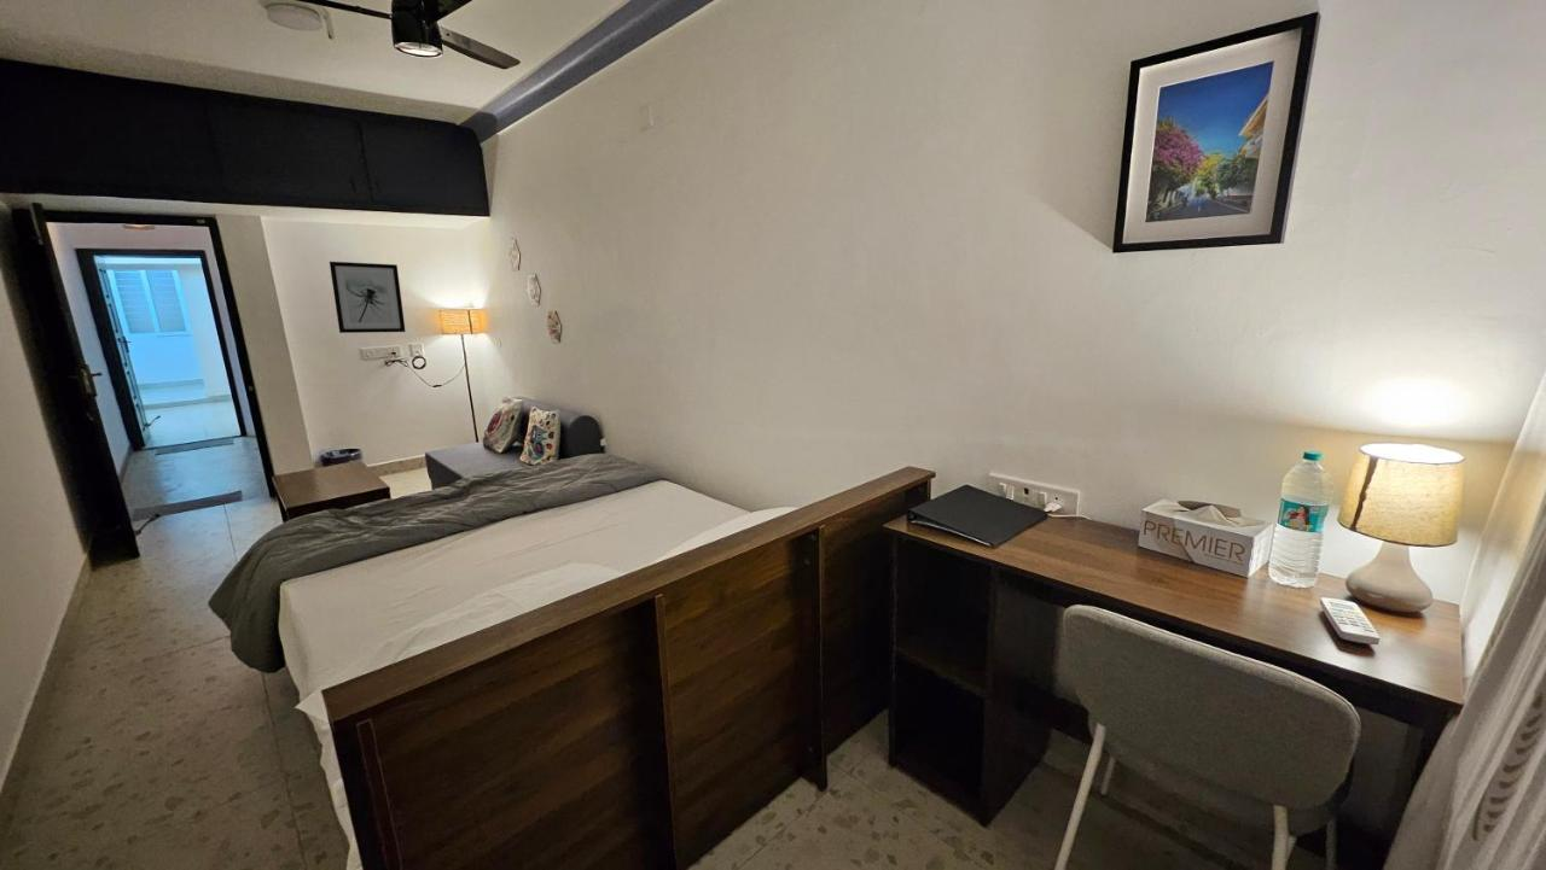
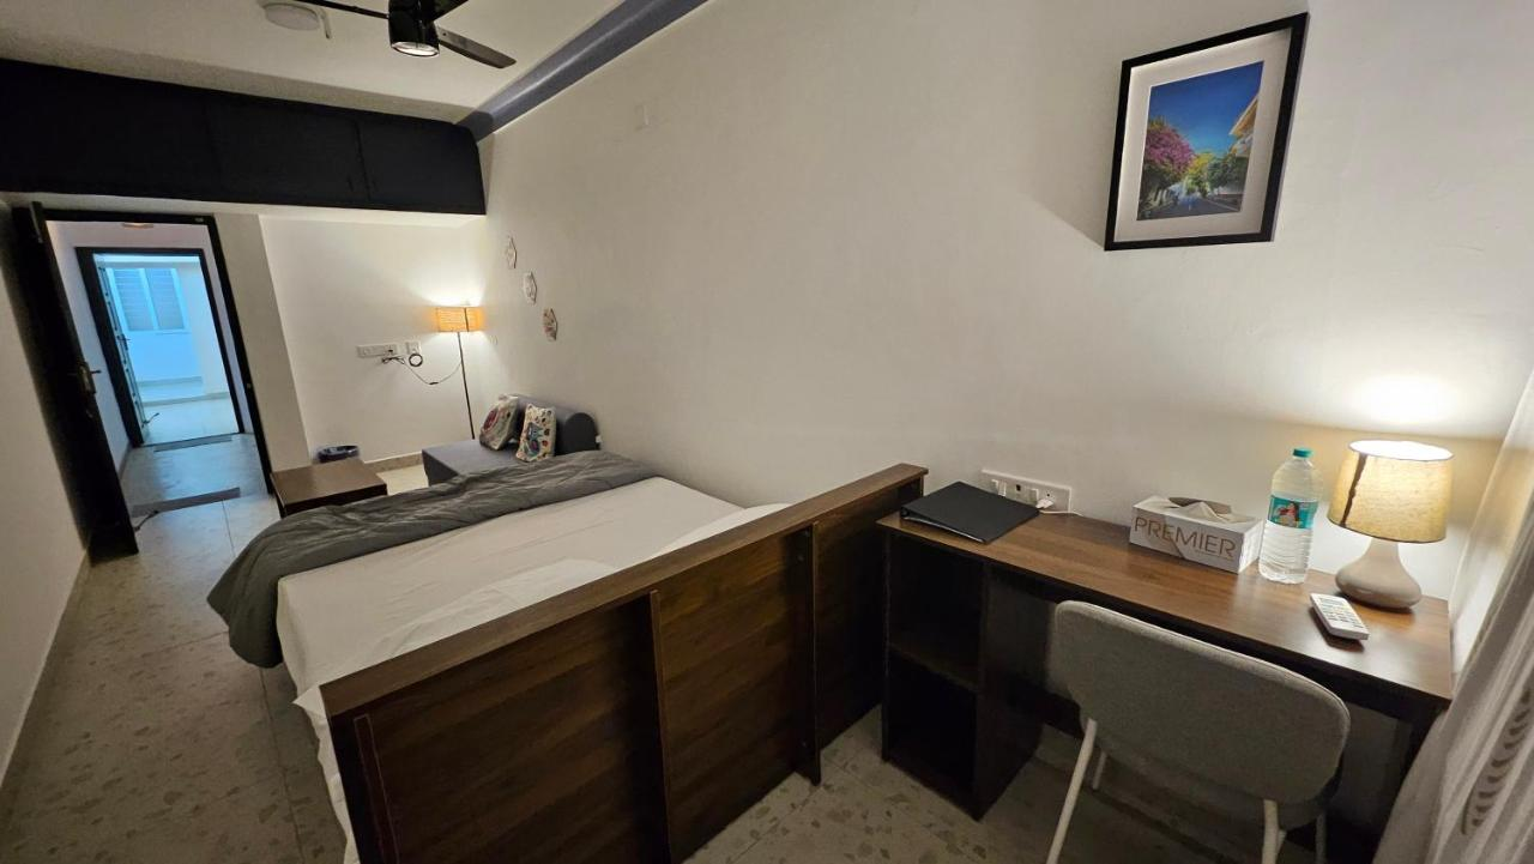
- wall art (368, 298)
